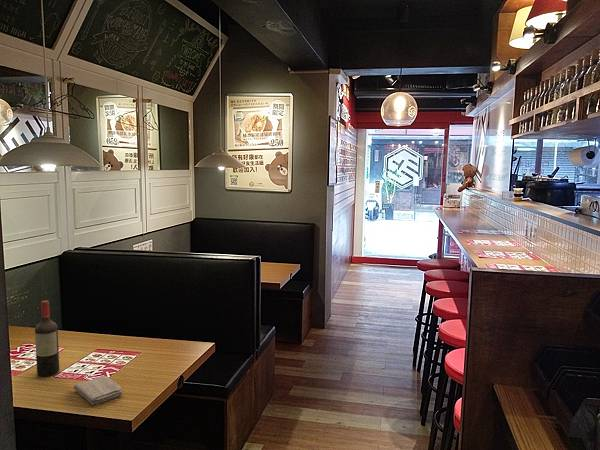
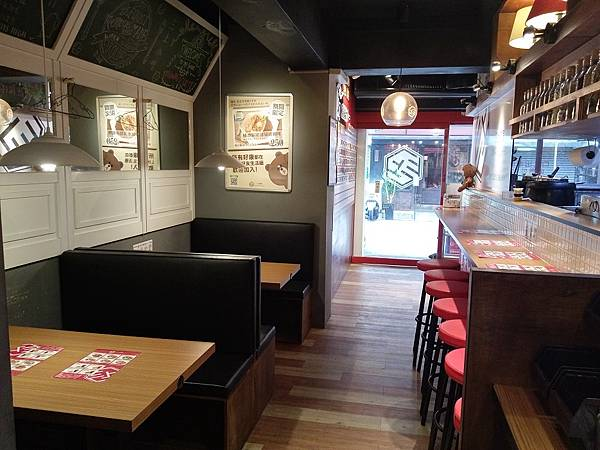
- washcloth (98, 388)
- wine bottle (46, 337)
